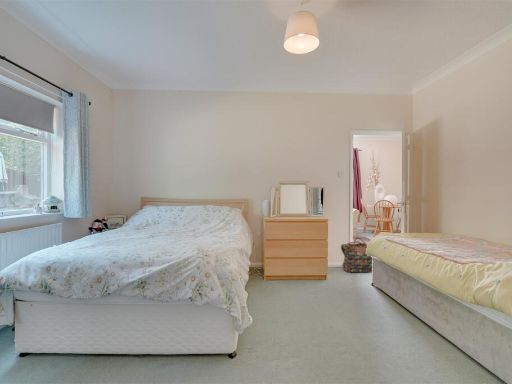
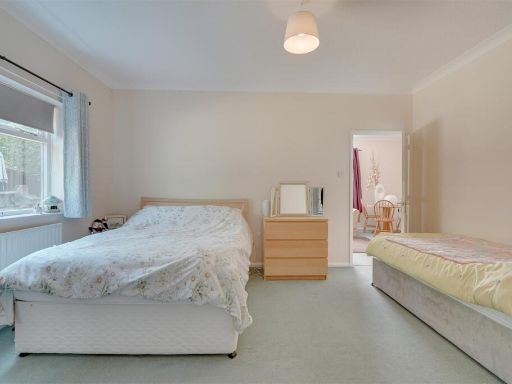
- backpack (356, 254)
